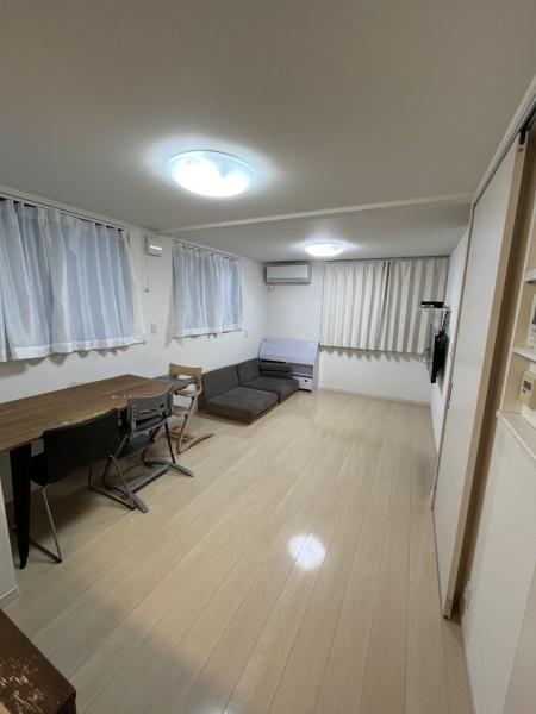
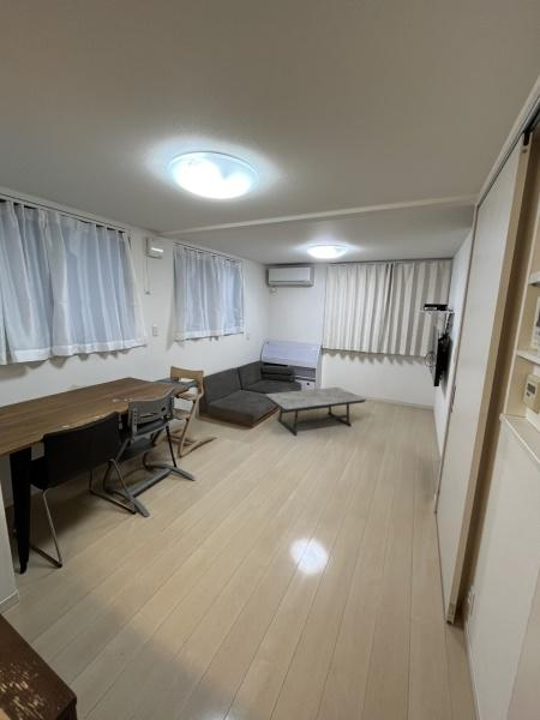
+ coffee table (314, 408)
